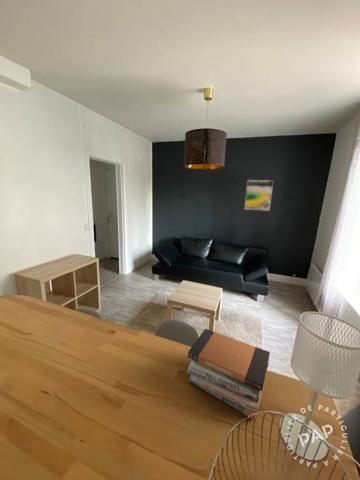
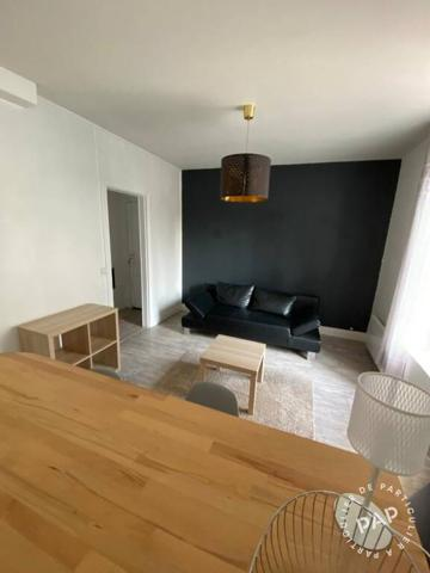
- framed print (258, 195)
- book stack (227, 367)
